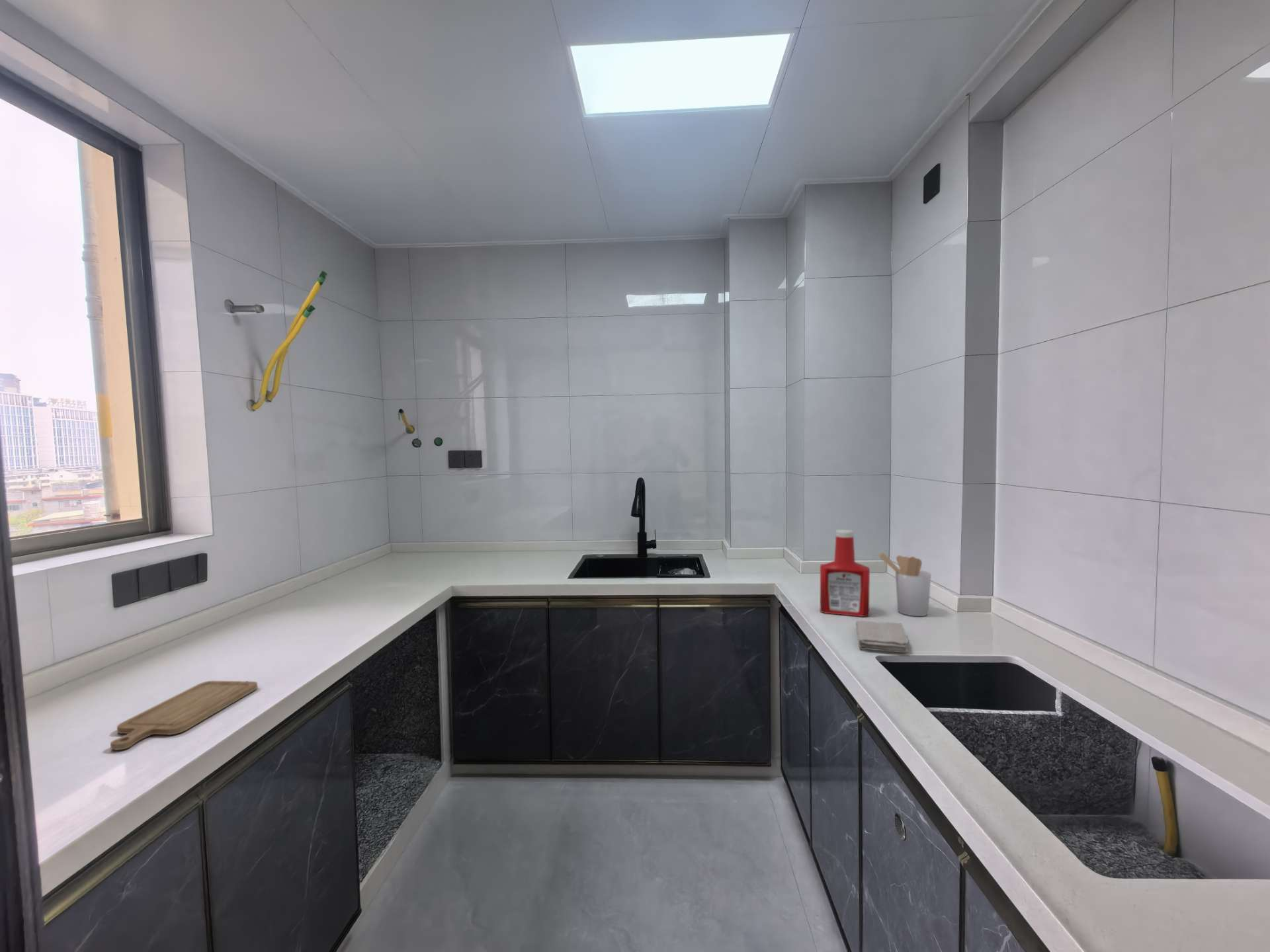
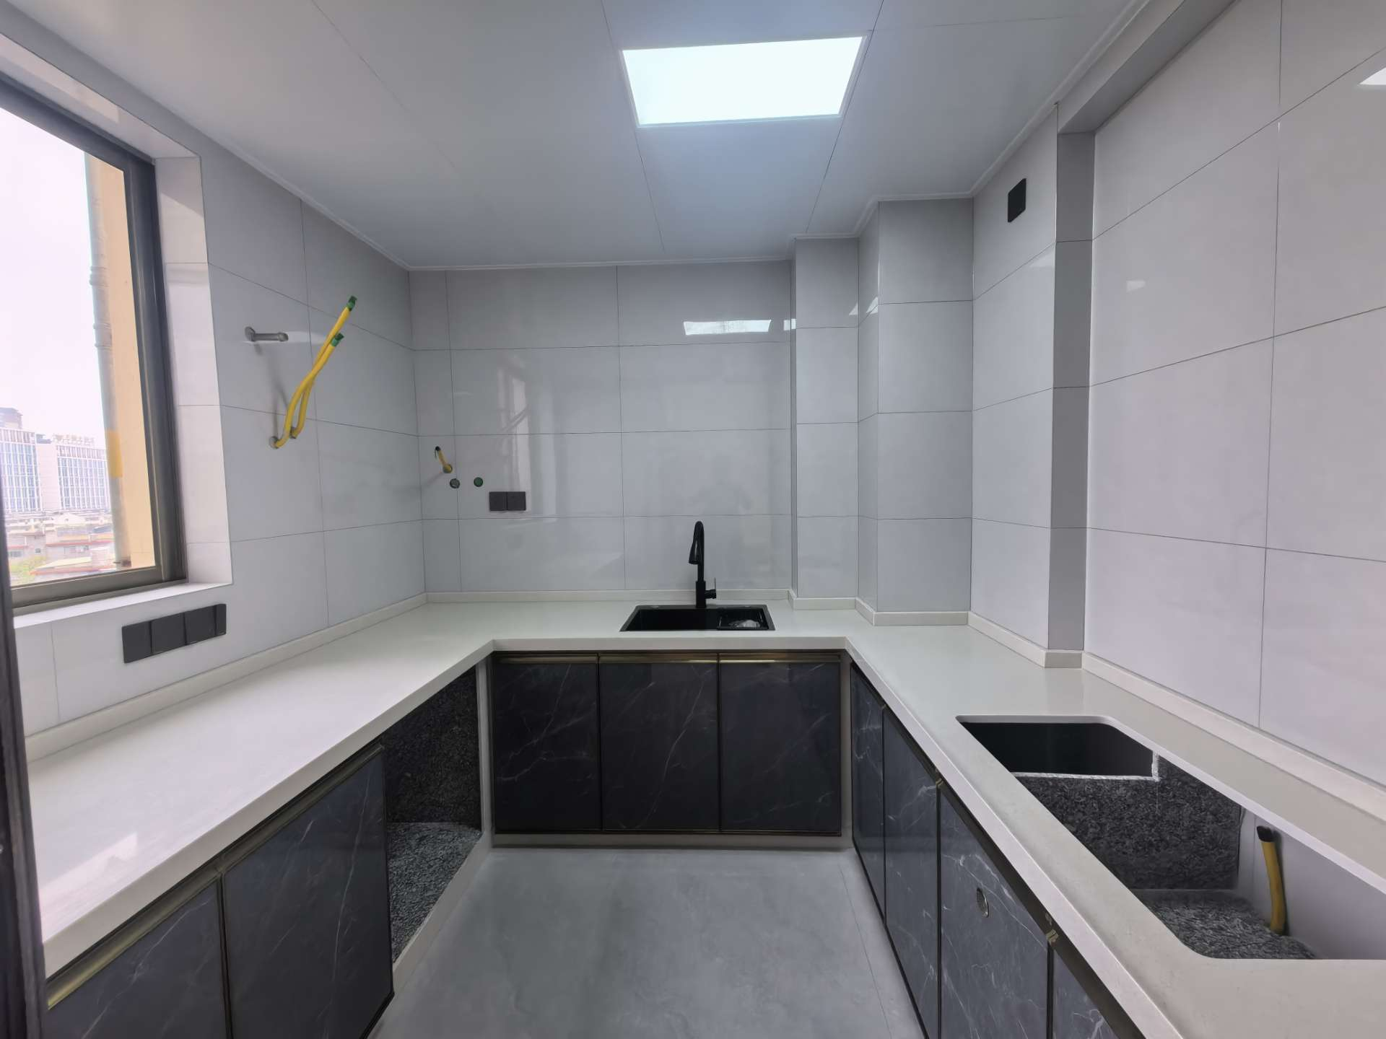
- utensil holder (903, 582)
- washcloth (880, 634)
- chopping board (181, 711)
- soap bottle (844, 571)
